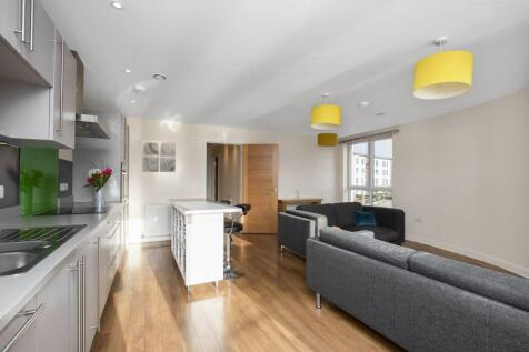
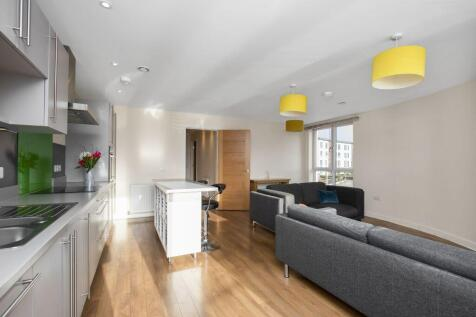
- wall art (160, 155)
